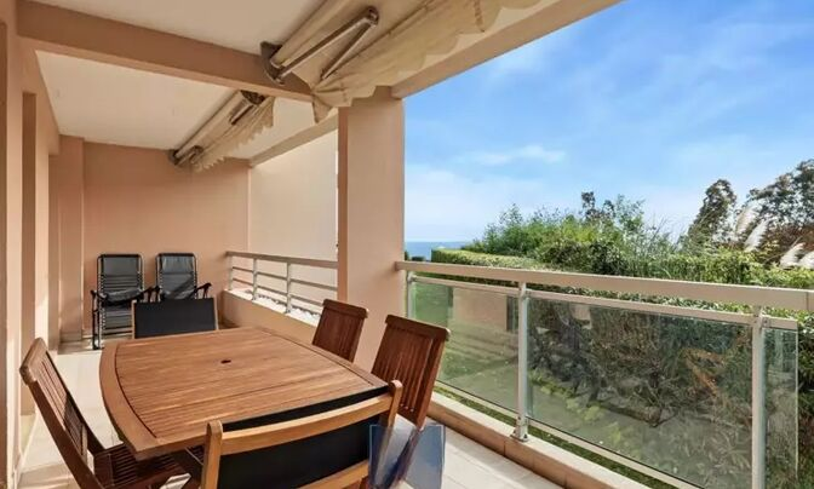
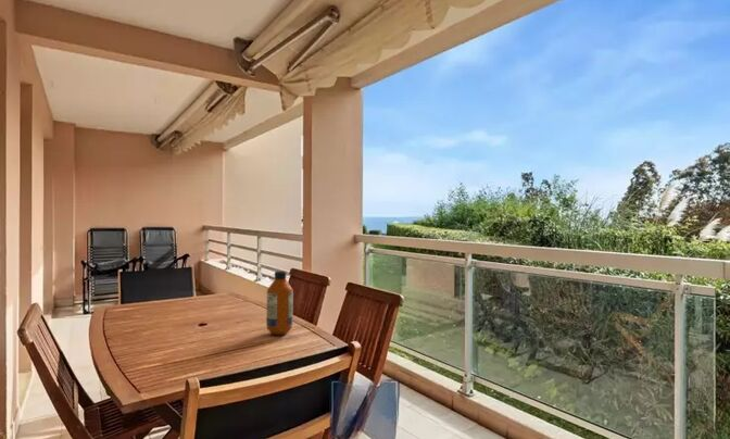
+ bottle (279, 302)
